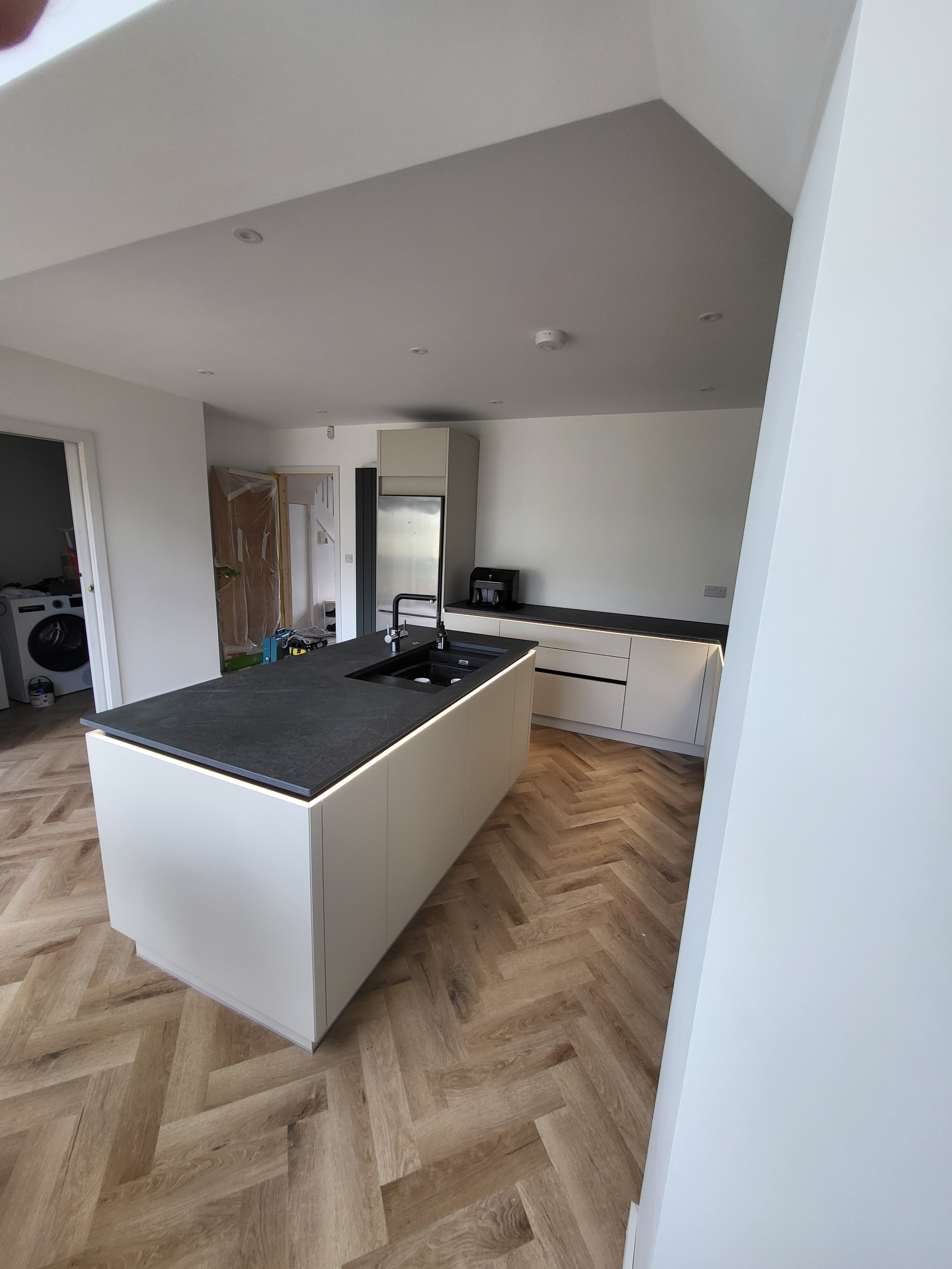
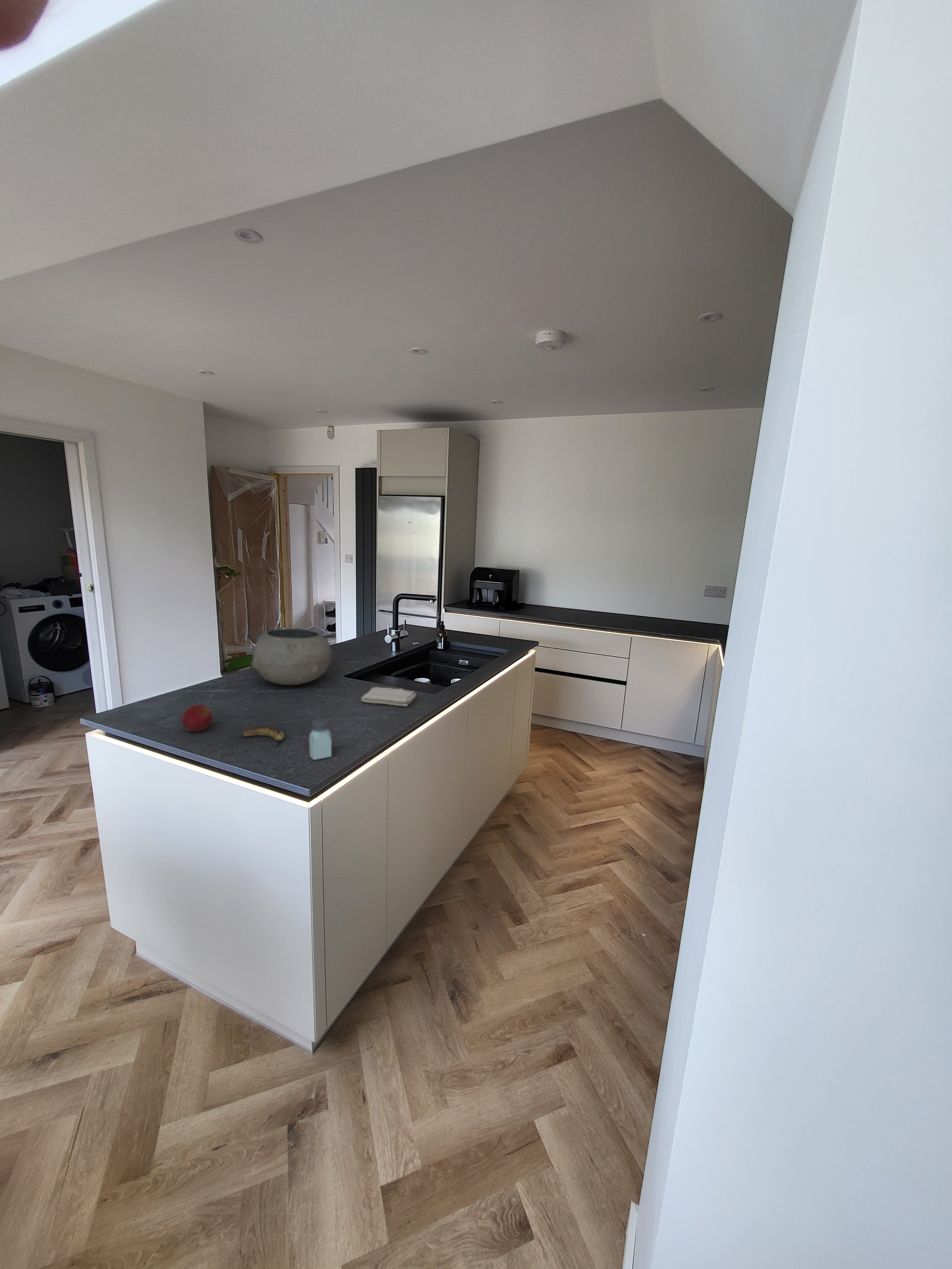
+ saltshaker (320, 738)
+ bowl (294, 657)
+ washcloth (389, 696)
+ apple (197, 718)
+ banana (264, 734)
